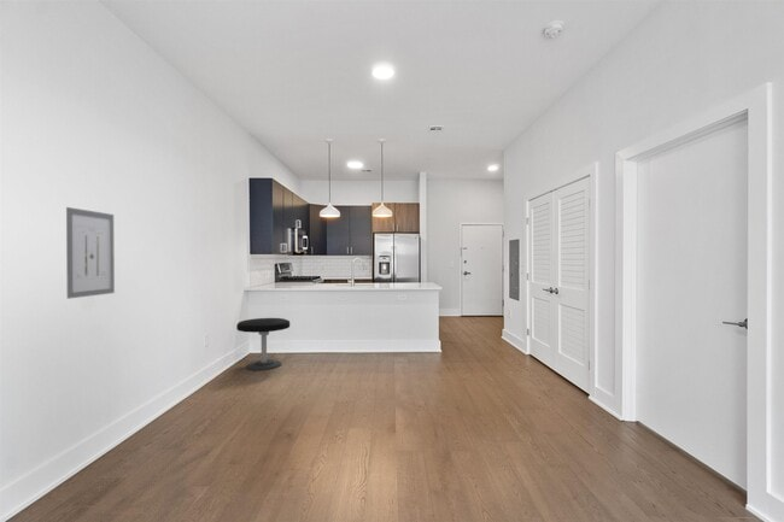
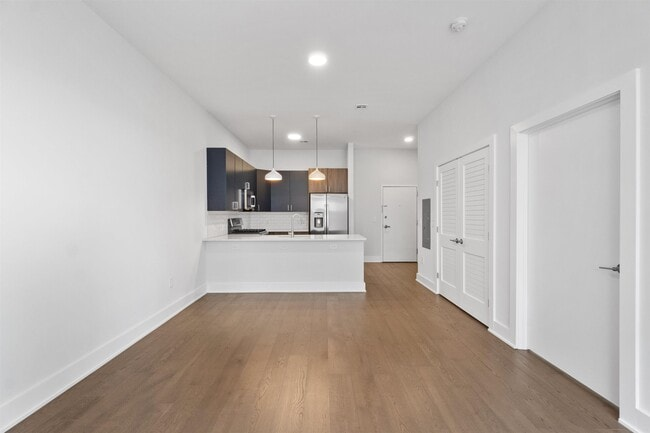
- wall art (92, 253)
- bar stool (263, 342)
